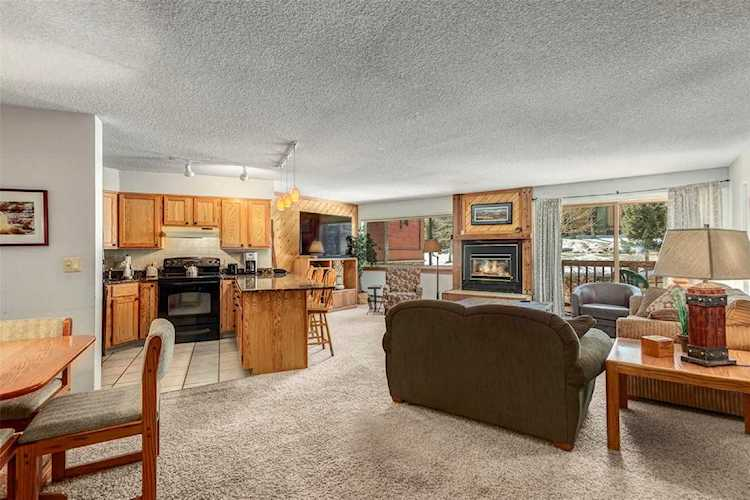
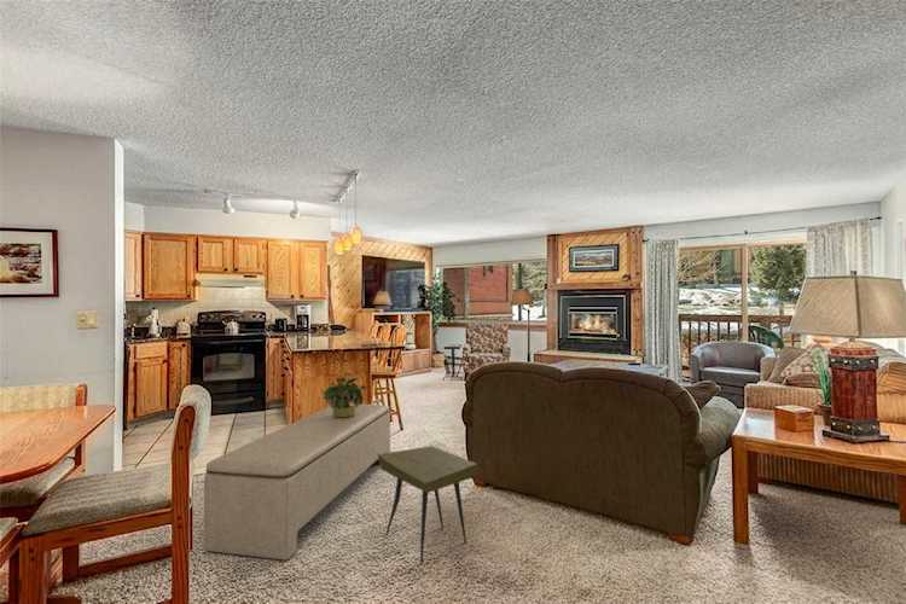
+ potted plant (342, 393)
+ bench (318, 460)
+ side table (426, 500)
